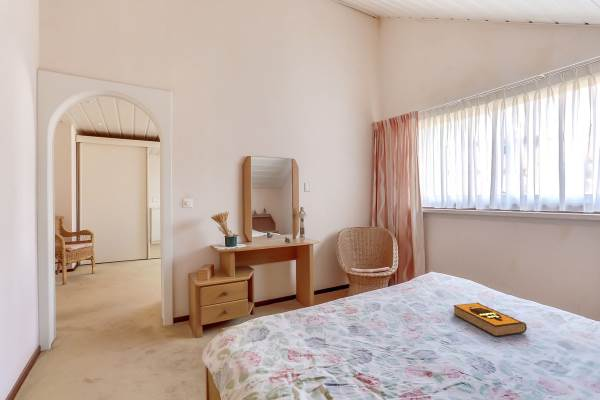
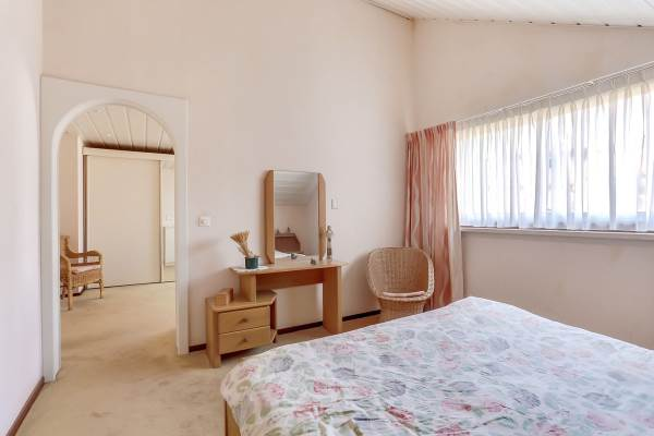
- hardback book (487, 317)
